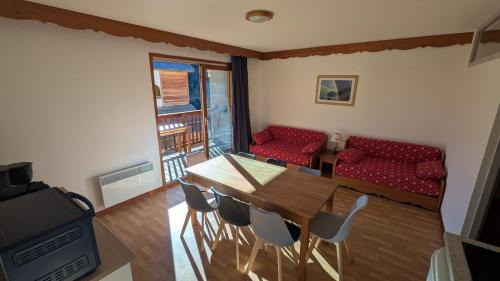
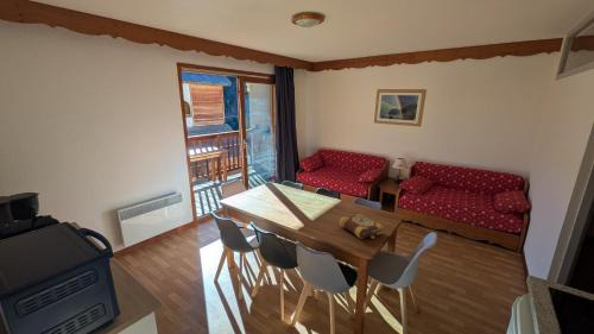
+ book (361, 226)
